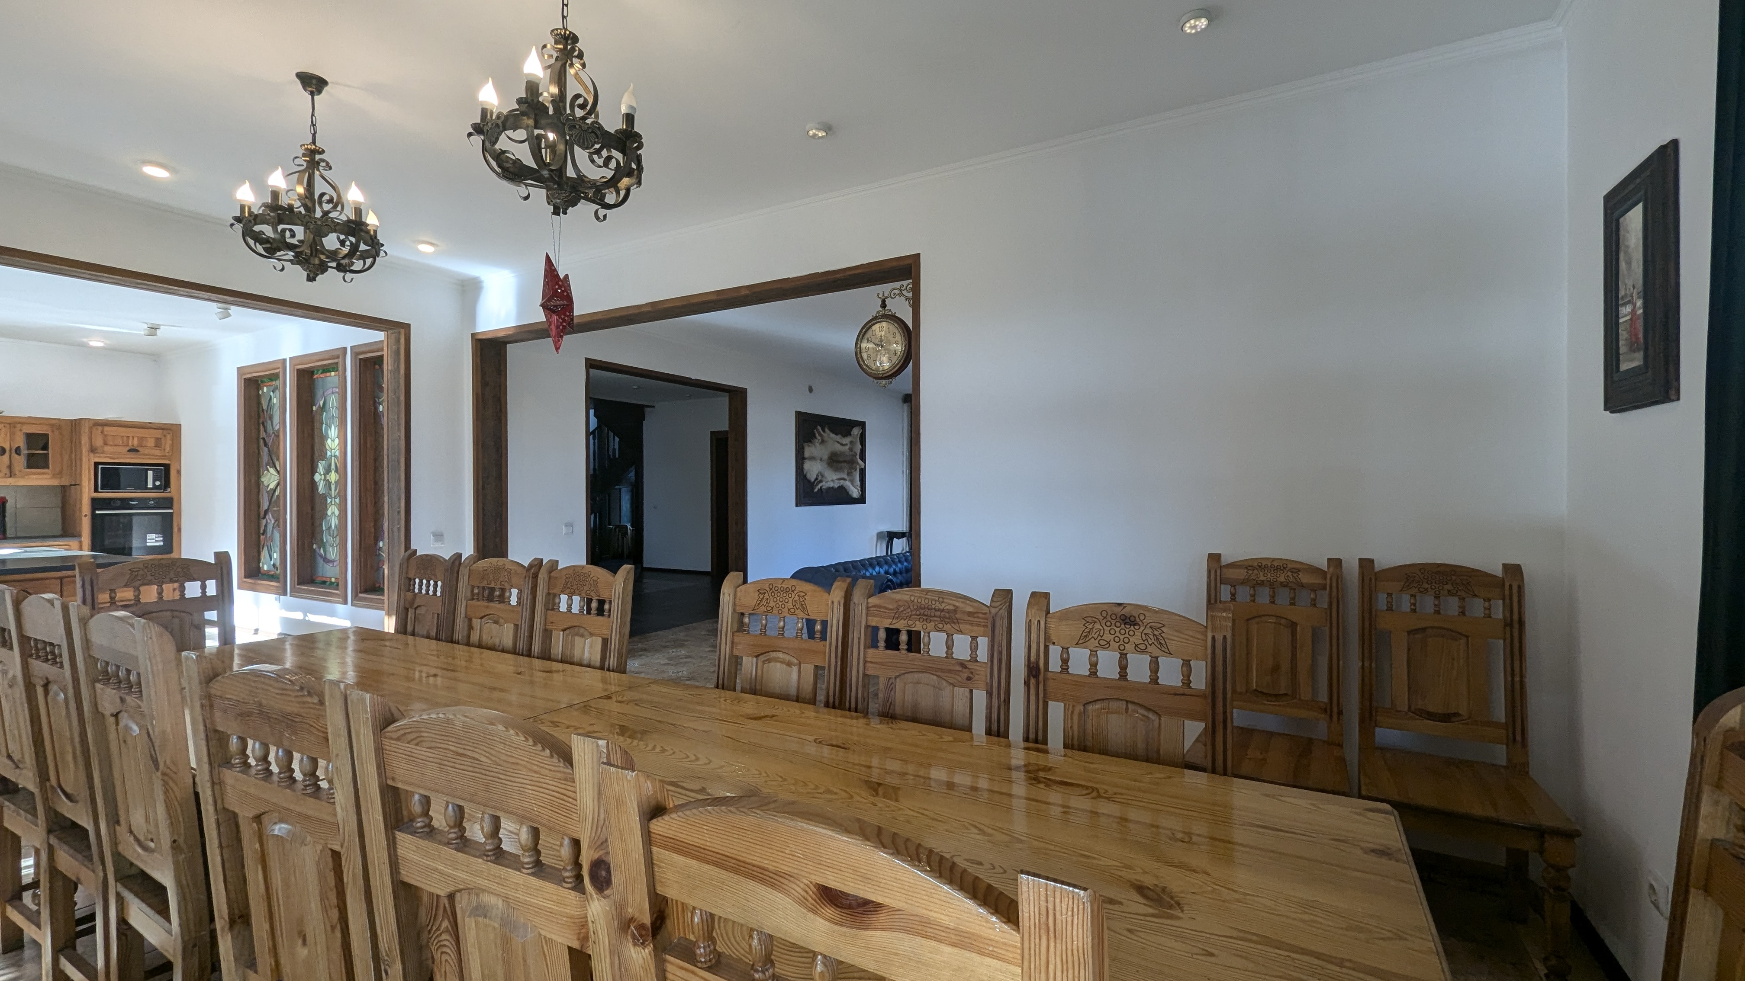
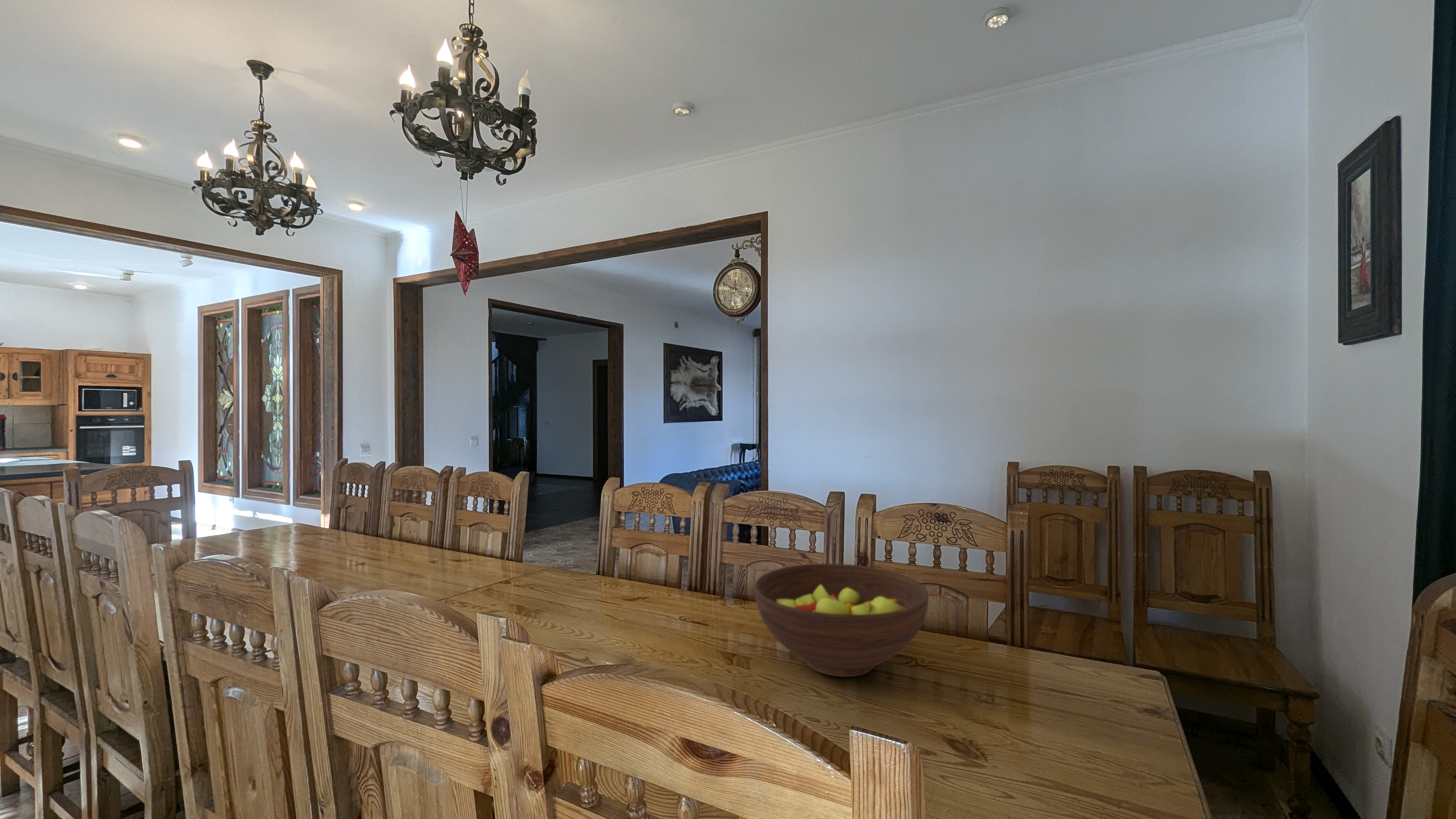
+ fruit bowl (839, 625)
